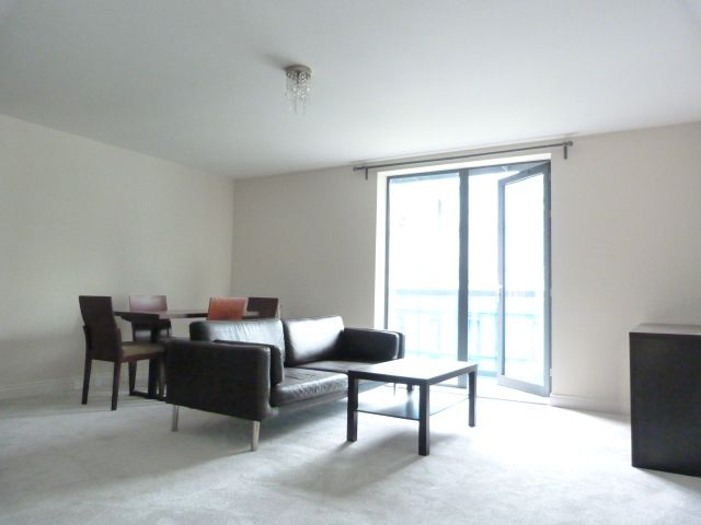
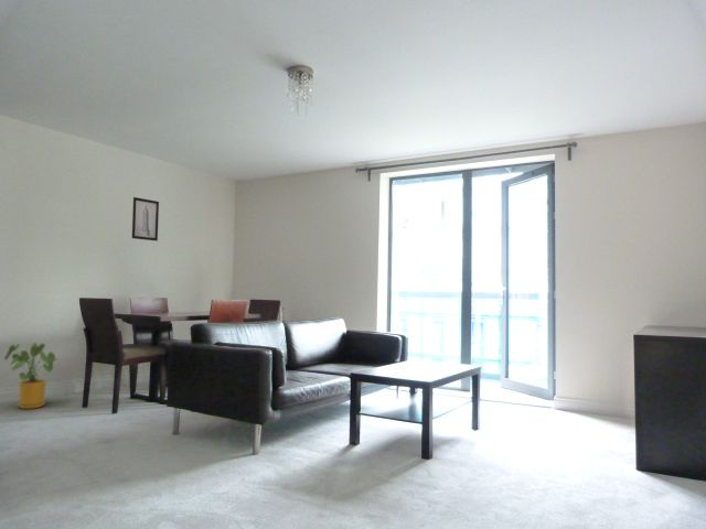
+ house plant (30, 375)
+ wall art (146, 219)
